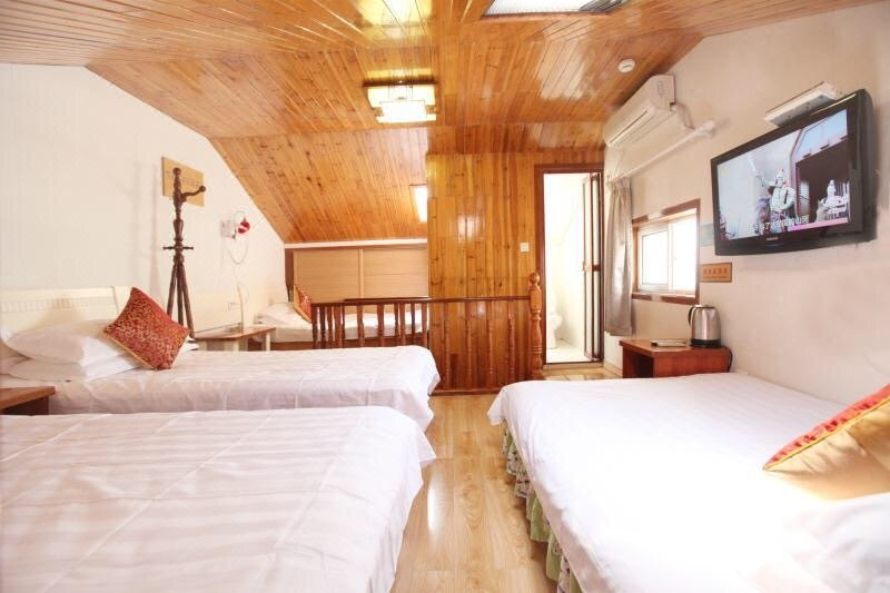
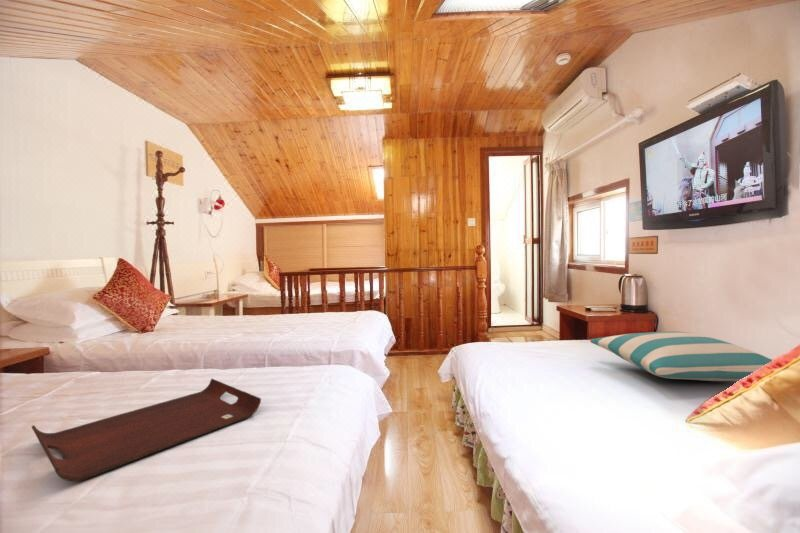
+ pillow (676, 355)
+ serving tray (156, 418)
